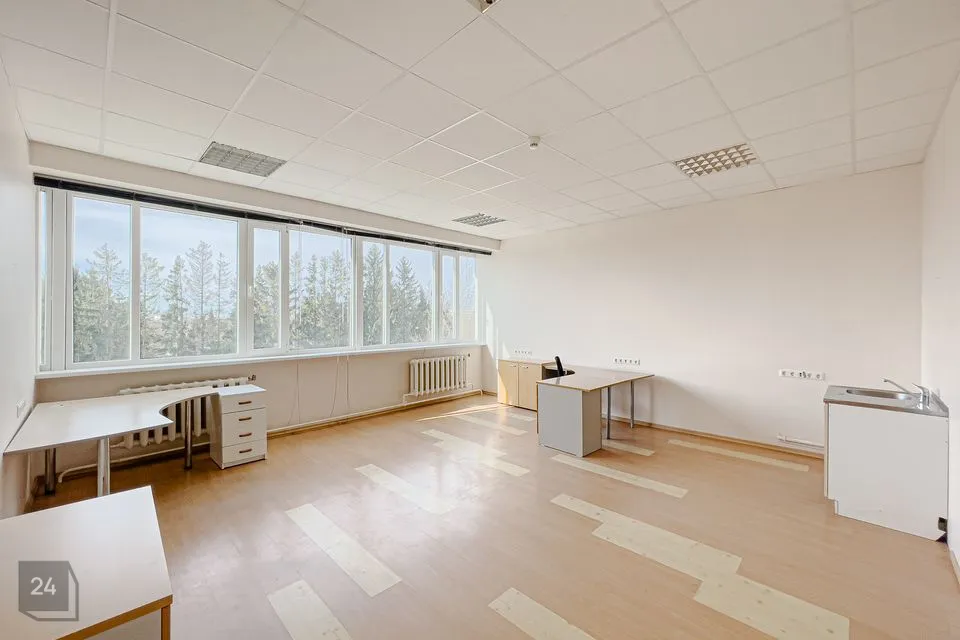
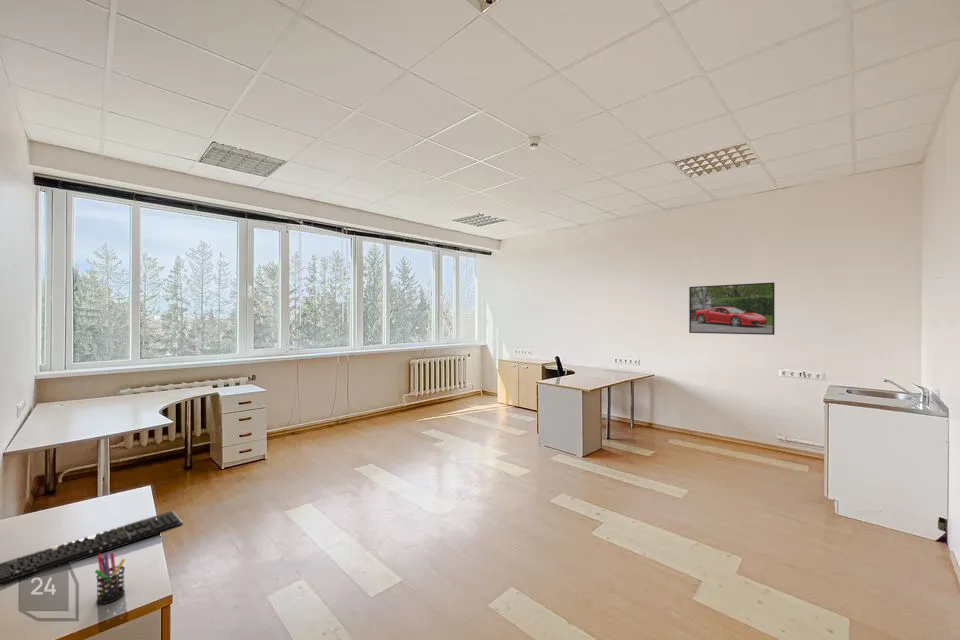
+ pen holder (107, 577)
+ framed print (729, 309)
+ computer keyboard (97, 542)
